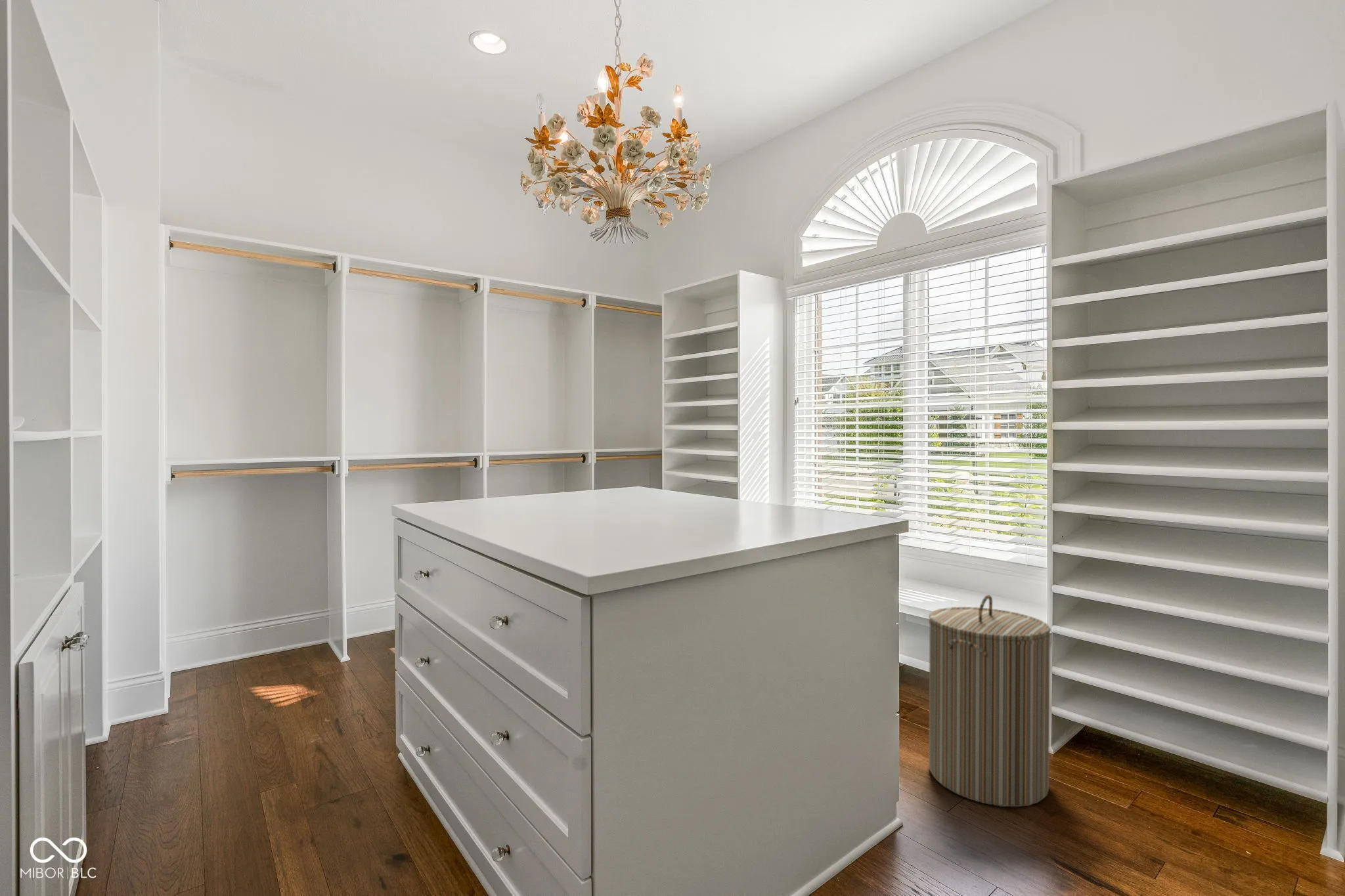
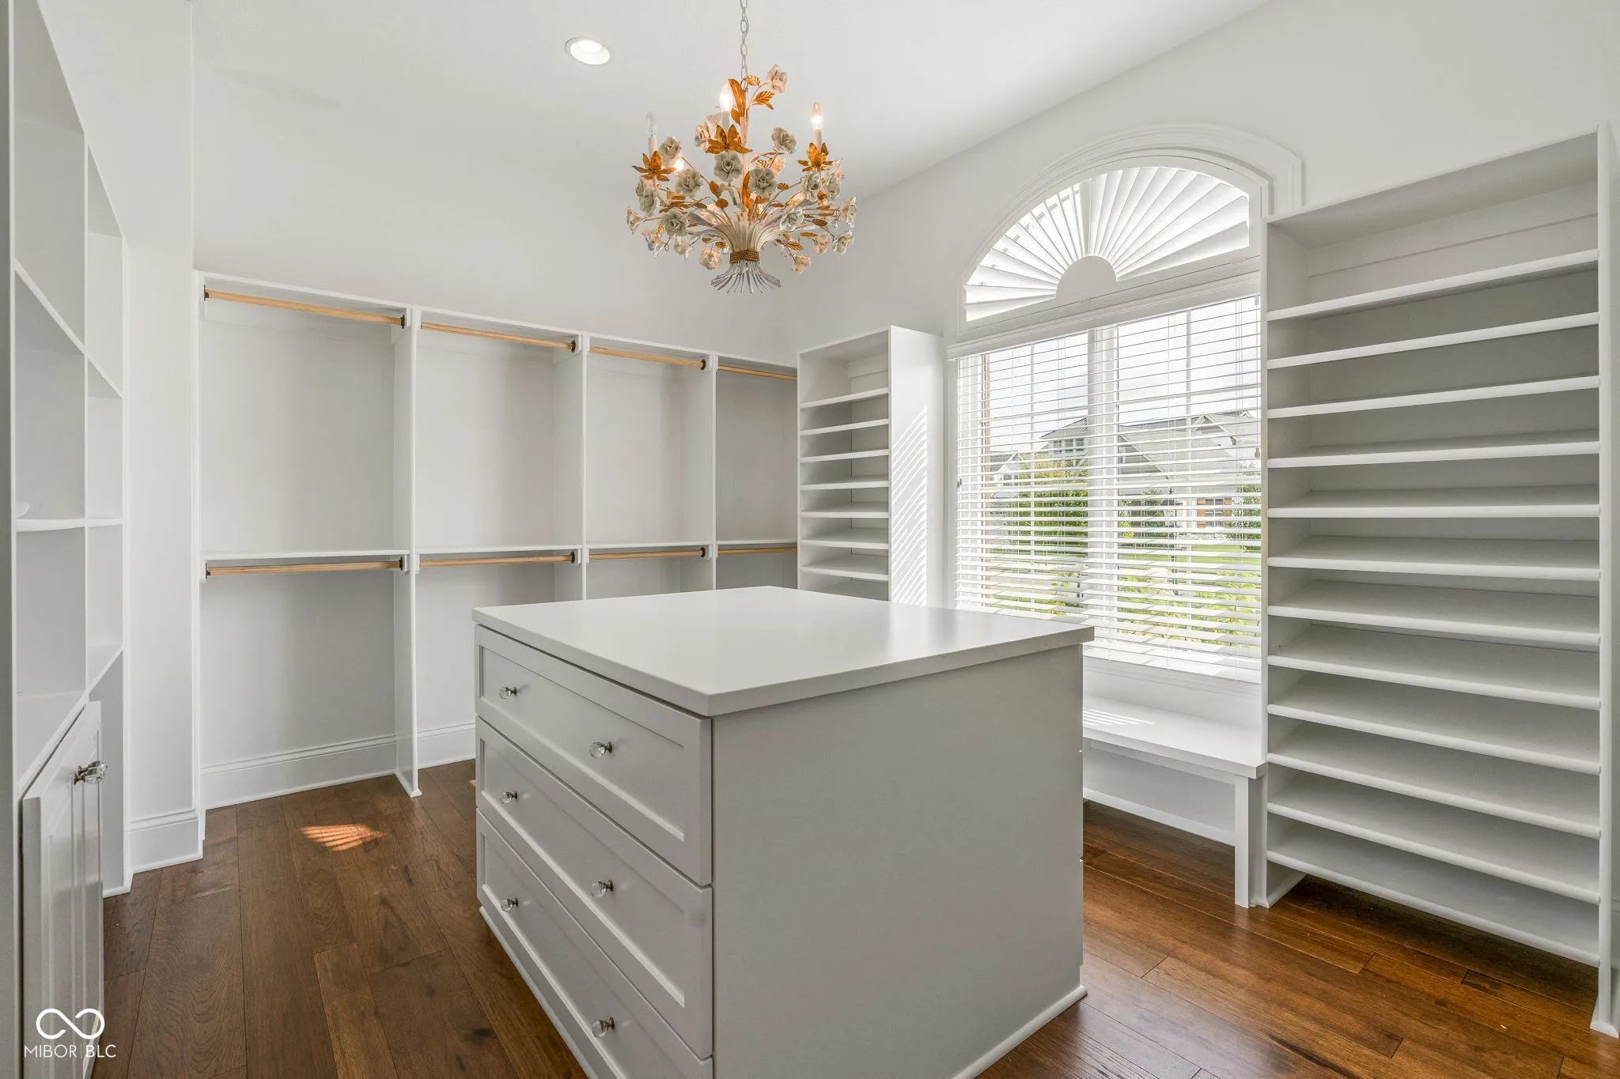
- laundry hamper (987, 686)
